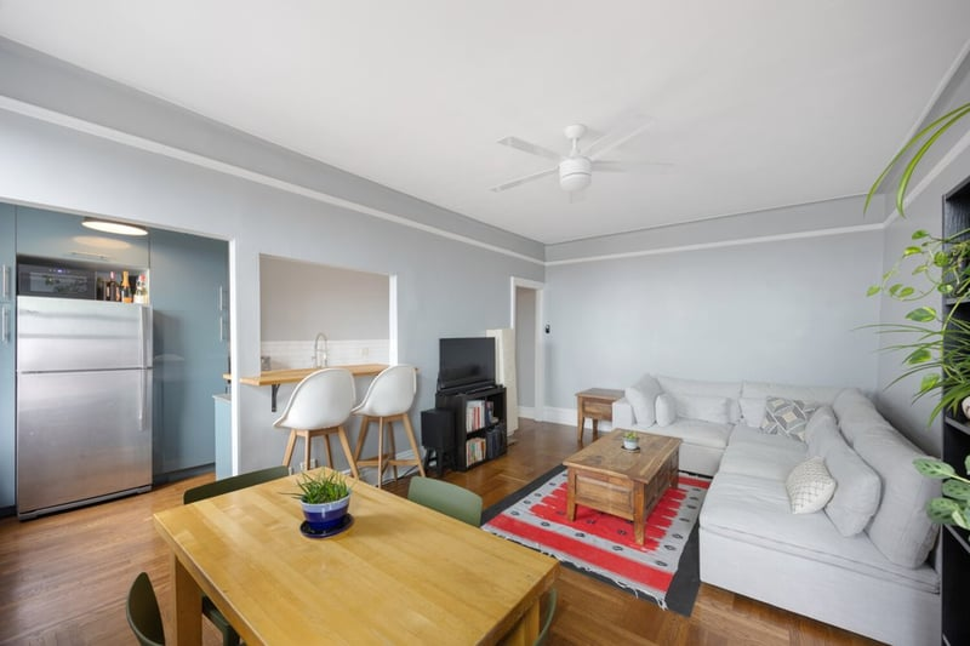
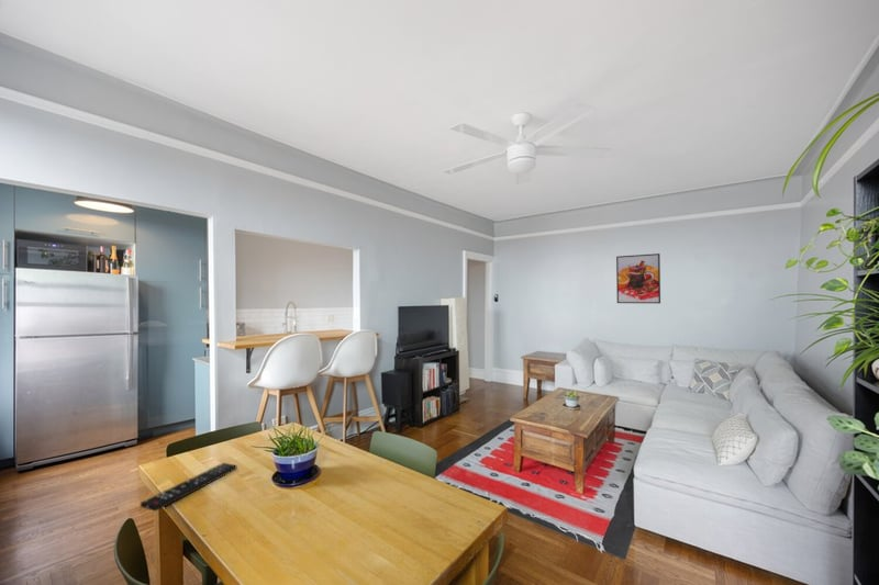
+ remote control (192, 483)
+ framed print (637, 279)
